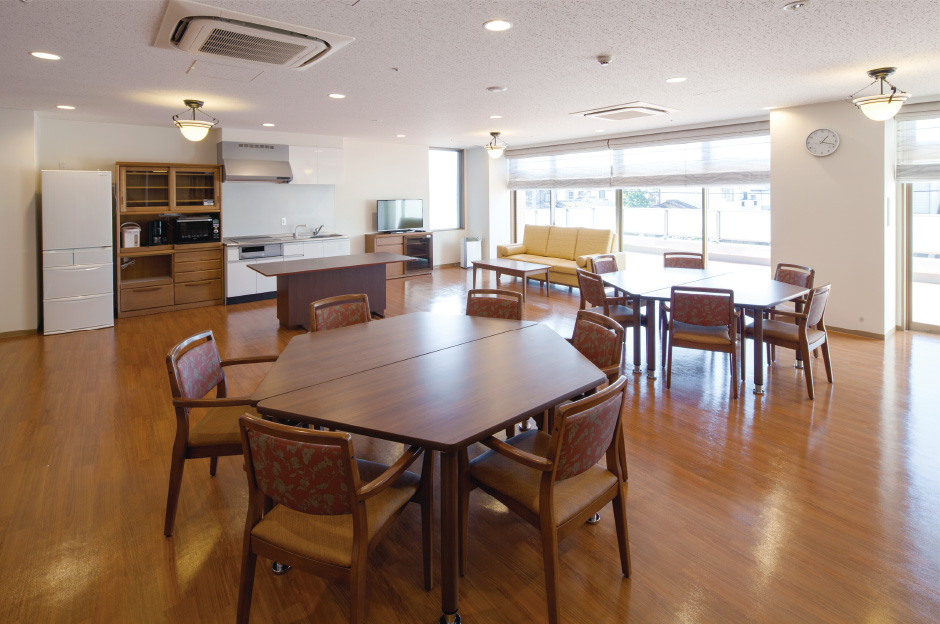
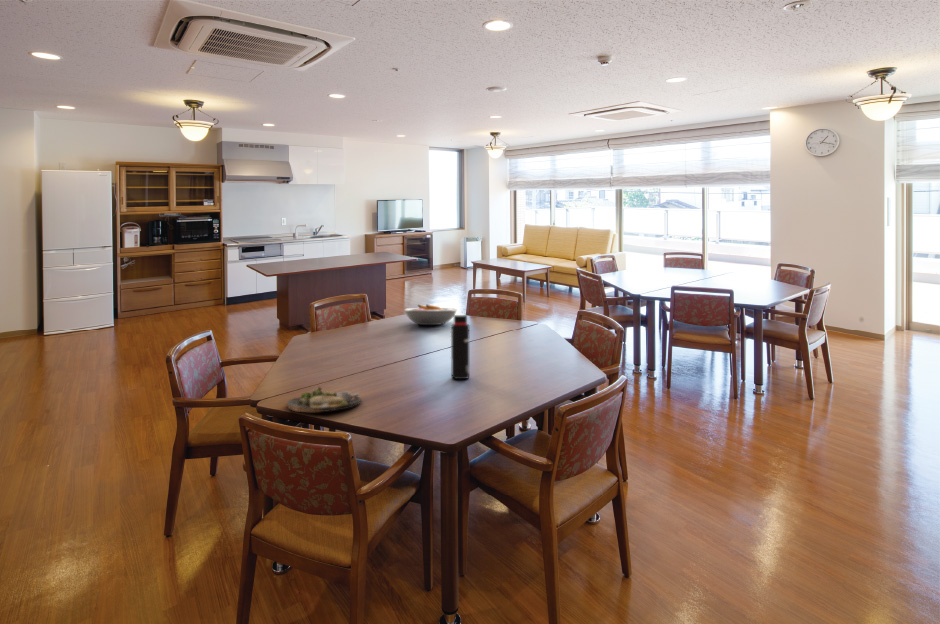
+ fruit bowl (430, 314)
+ water bottle (461, 346)
+ dinner plate (324, 396)
